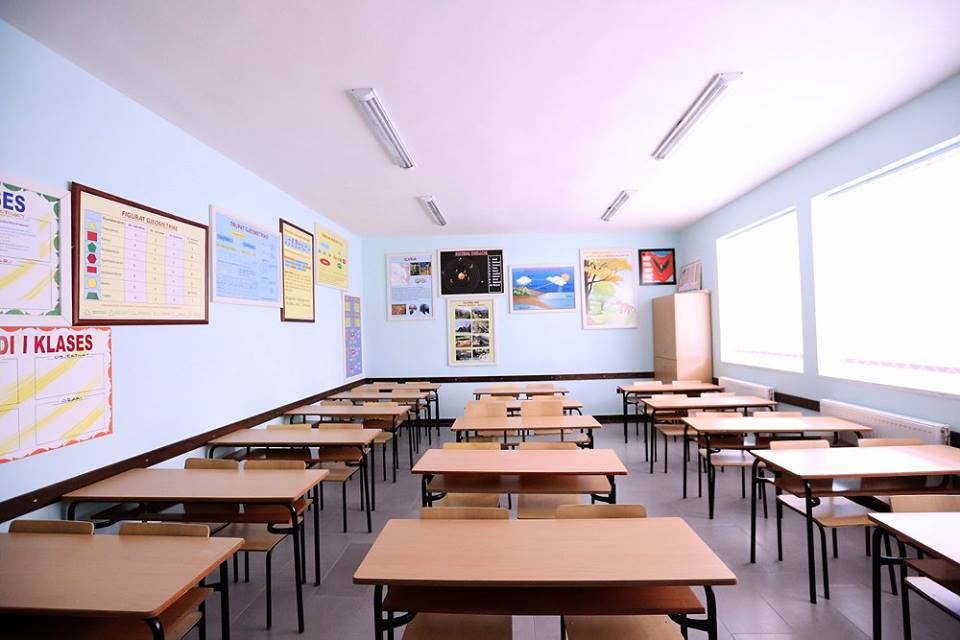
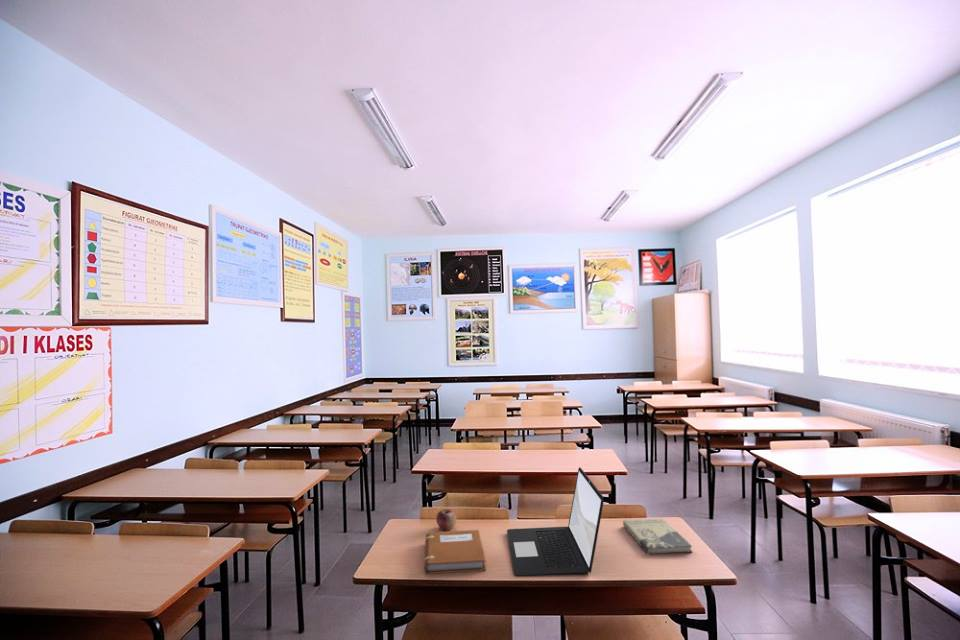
+ laptop (550, 527)
+ apple (446, 518)
+ notebook (453, 549)
+ book (655, 534)
